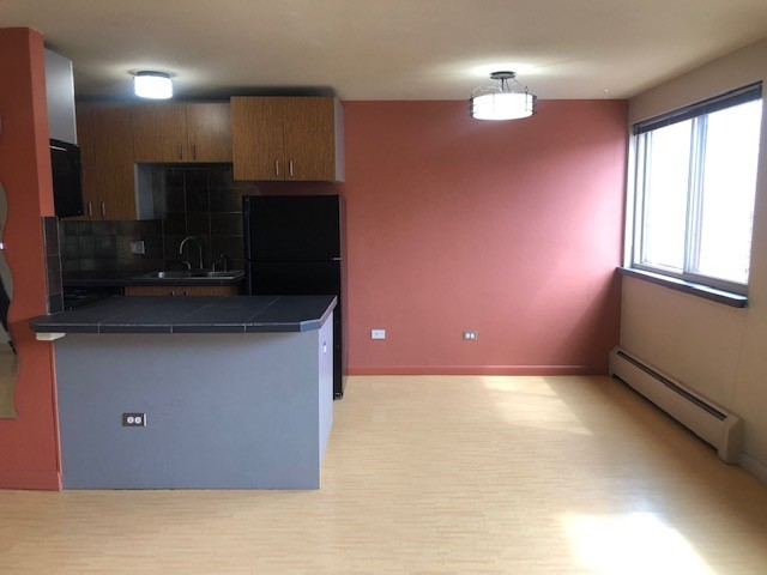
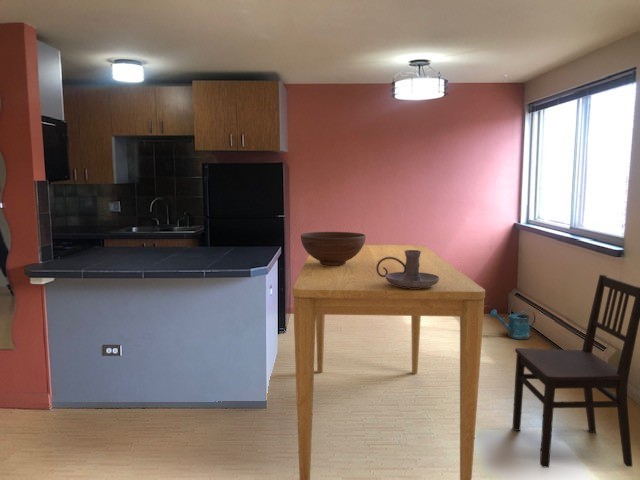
+ fruit bowl (333, 249)
+ watering can (512, 323)
+ dining chair (573, 365)
+ candle holder (406, 267)
+ dining table (374, 314)
